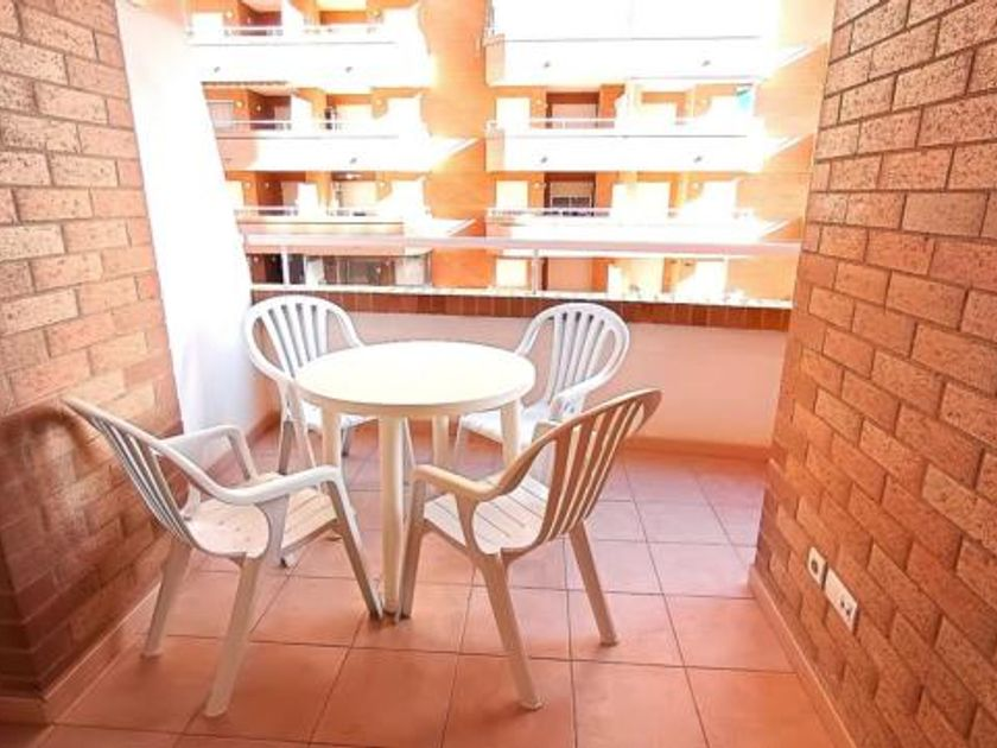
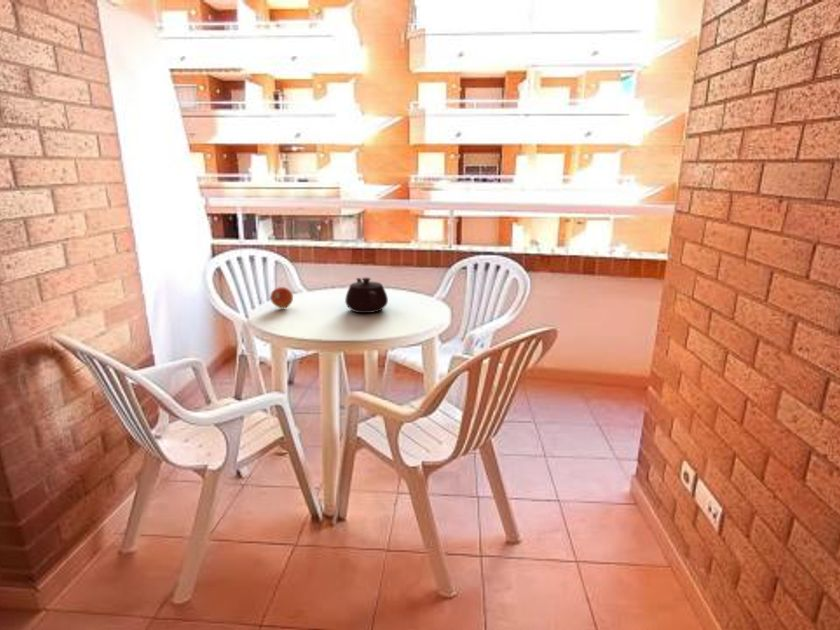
+ fruit (281, 297)
+ teapot (366, 293)
